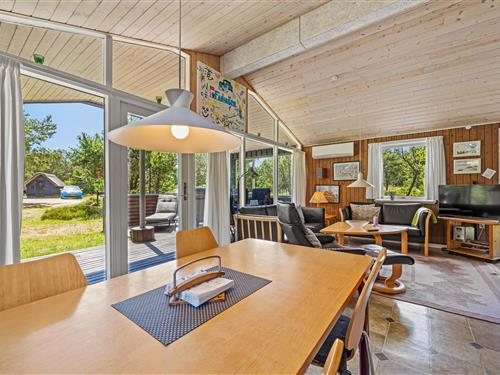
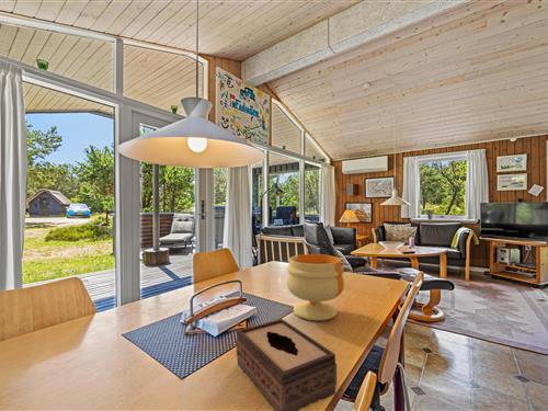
+ tissue box (282, 359)
+ footed bowl (315, 285)
